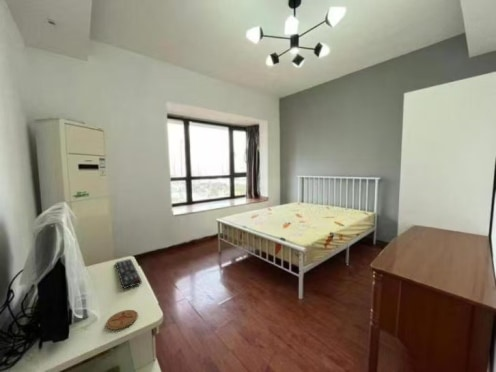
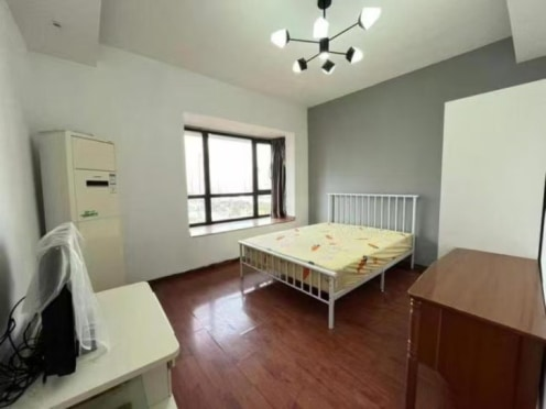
- remote control (127, 271)
- coaster (122, 319)
